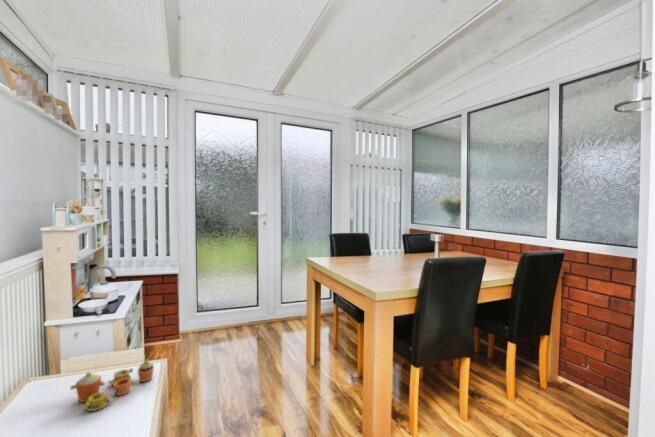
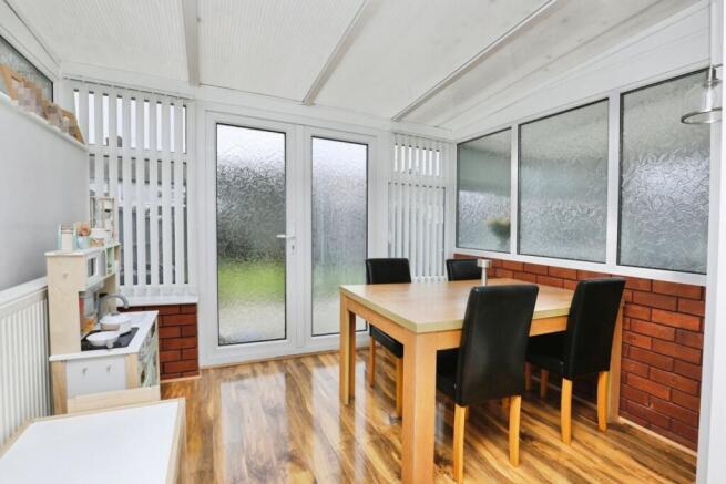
- toy tea set (116, 377)
